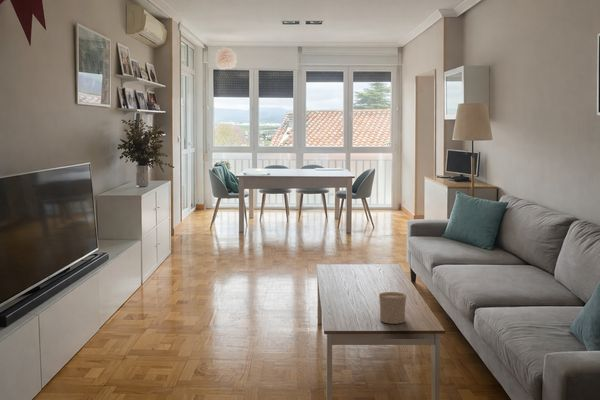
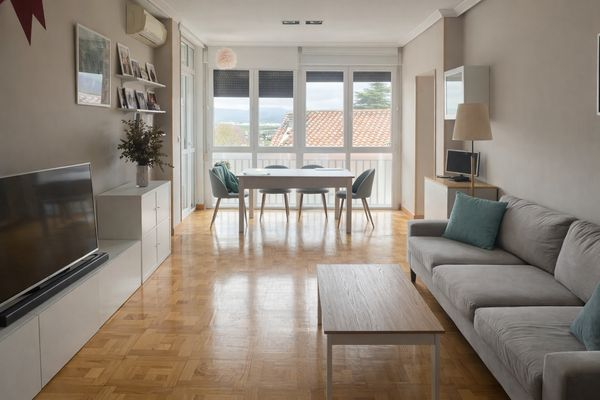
- cup (392, 307)
